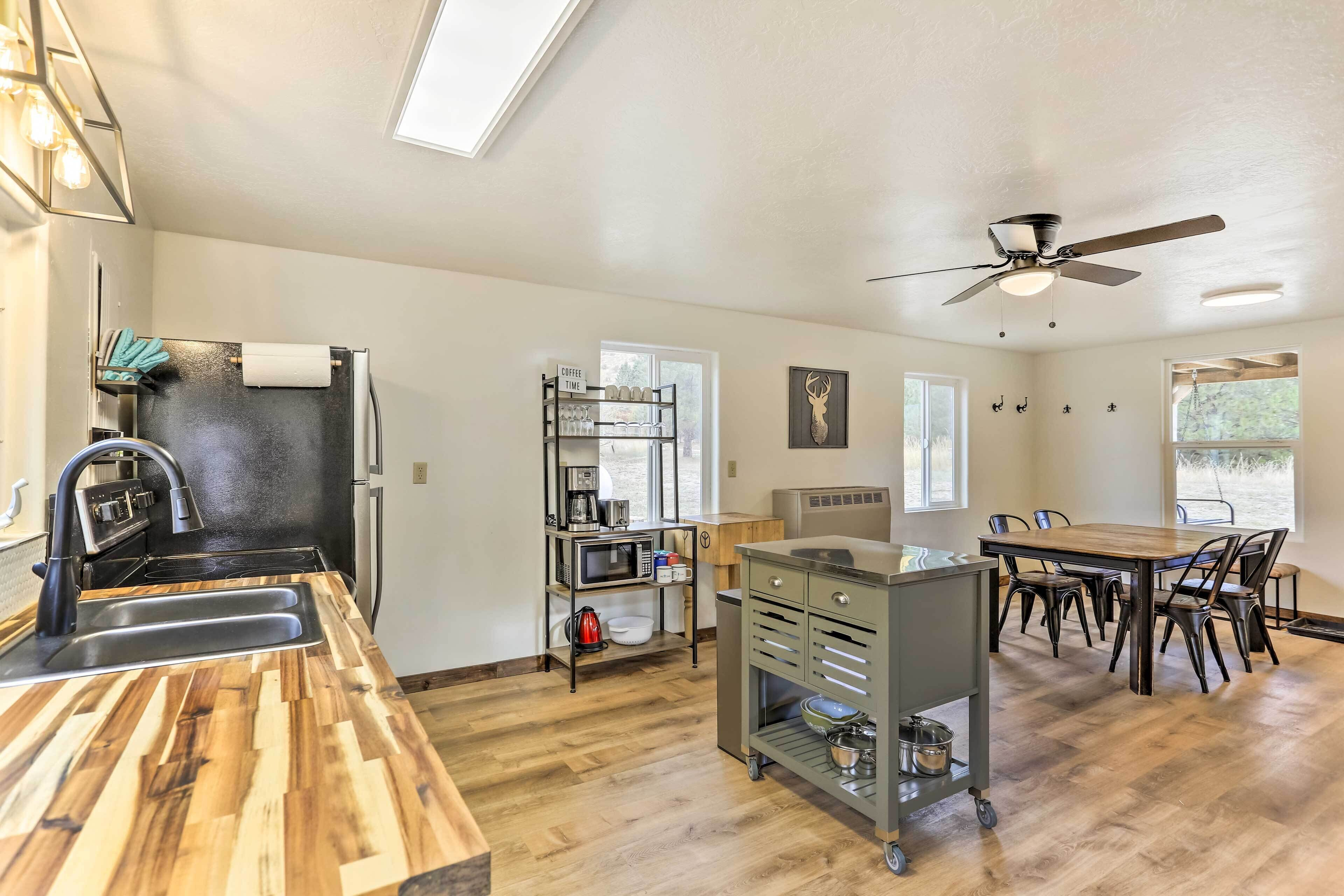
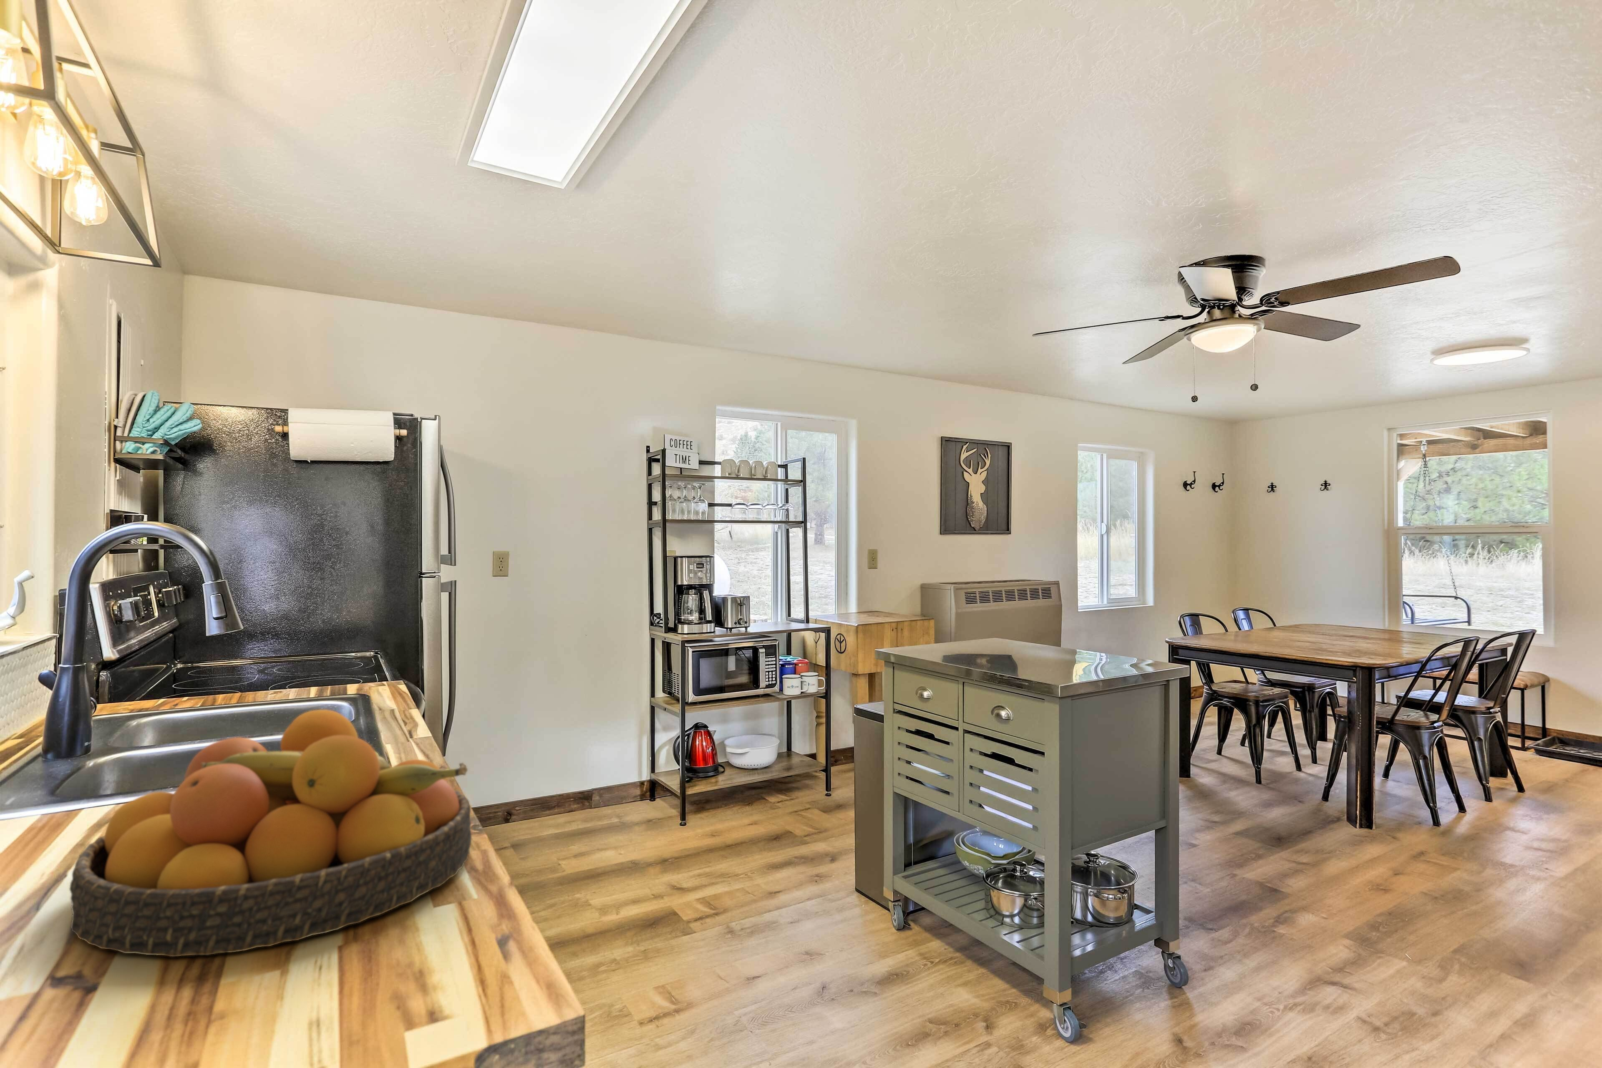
+ fruit bowl (292, 802)
